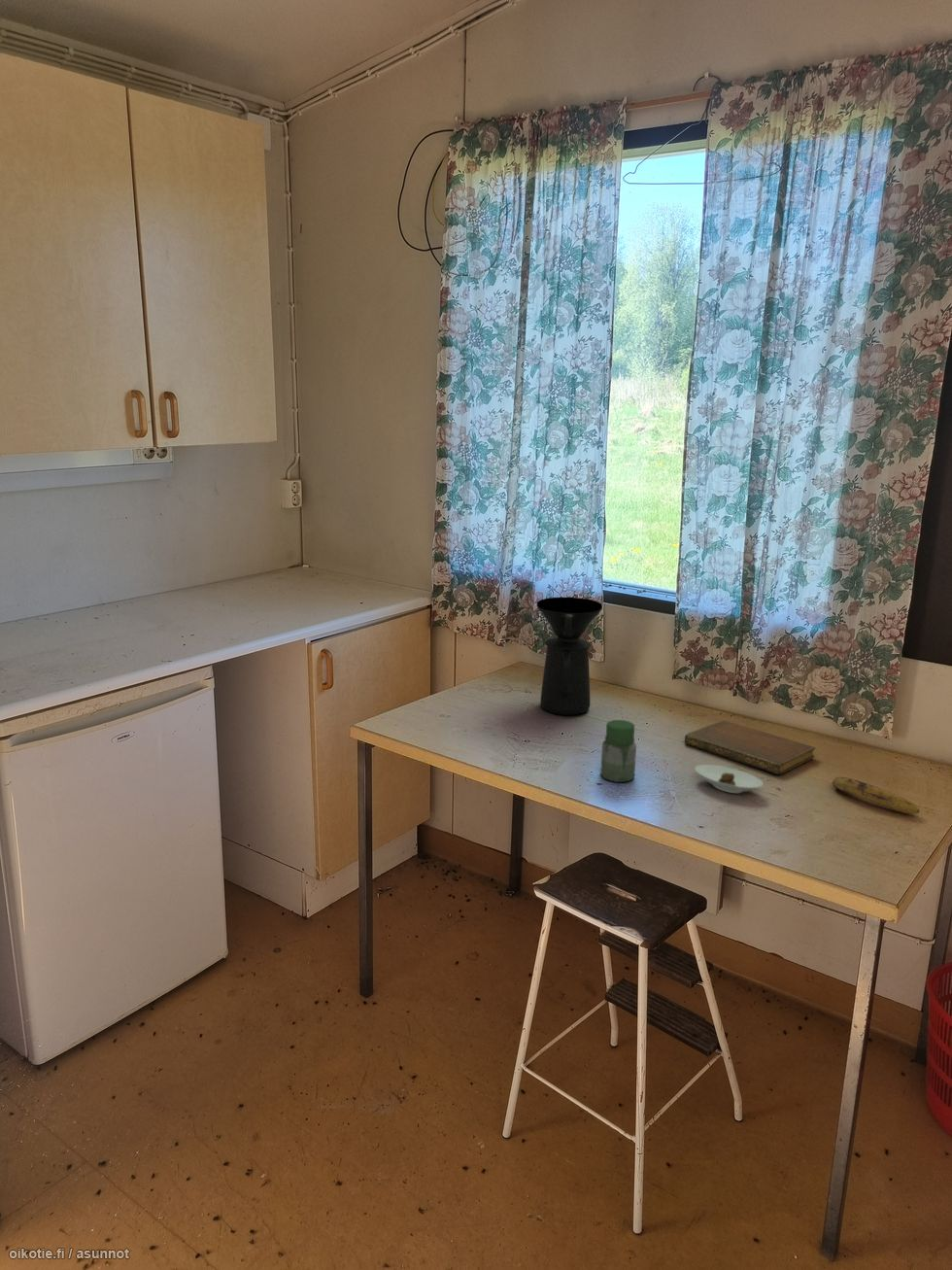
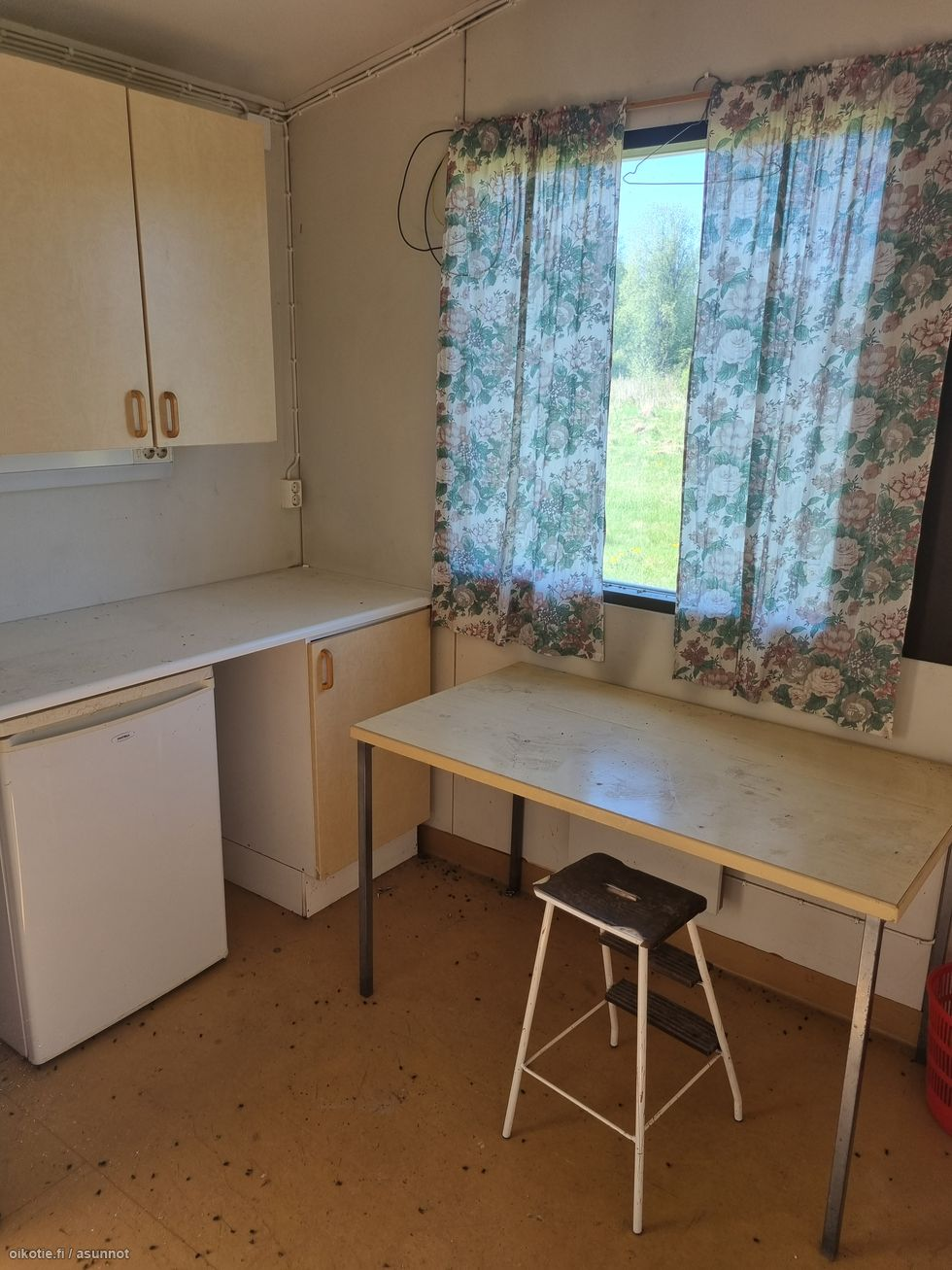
- saucer (728, 780)
- coffee maker (566, 656)
- notebook (749, 745)
- jar (619, 750)
- banana (871, 793)
